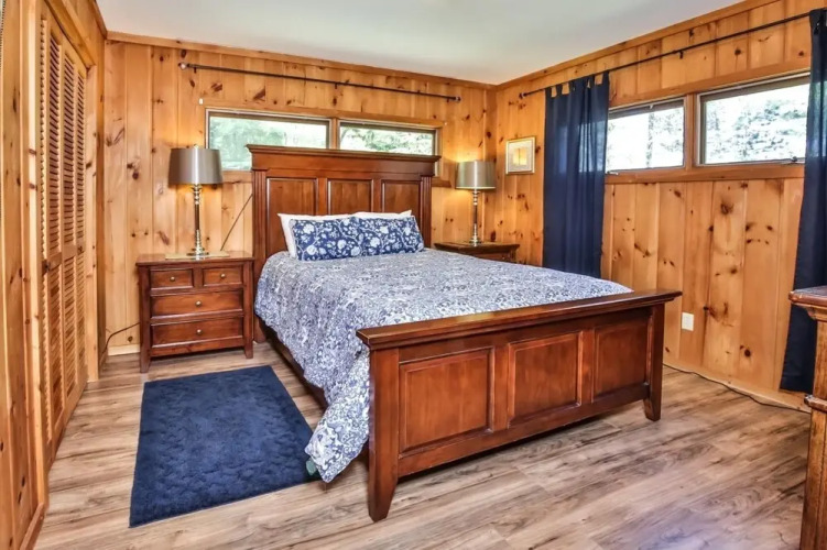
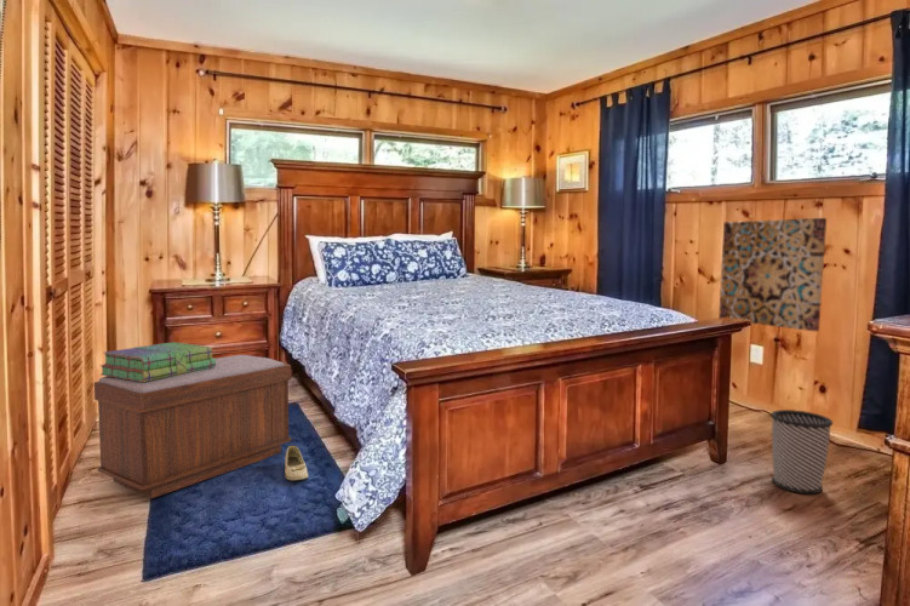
+ wall art (768, 273)
+ shoe (294, 463)
+ stack of books (159, 359)
+ wastebasket (799, 451)
+ bench (200, 416)
